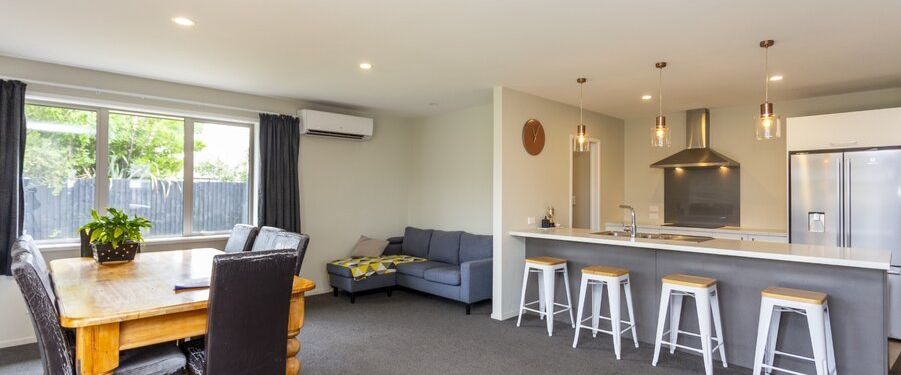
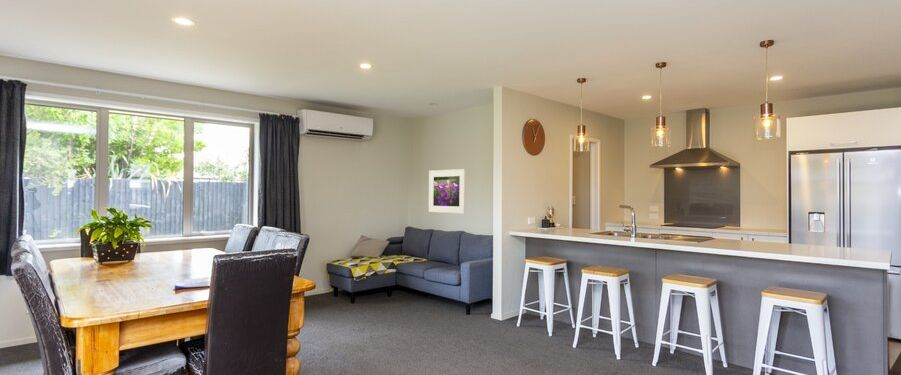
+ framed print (446, 191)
